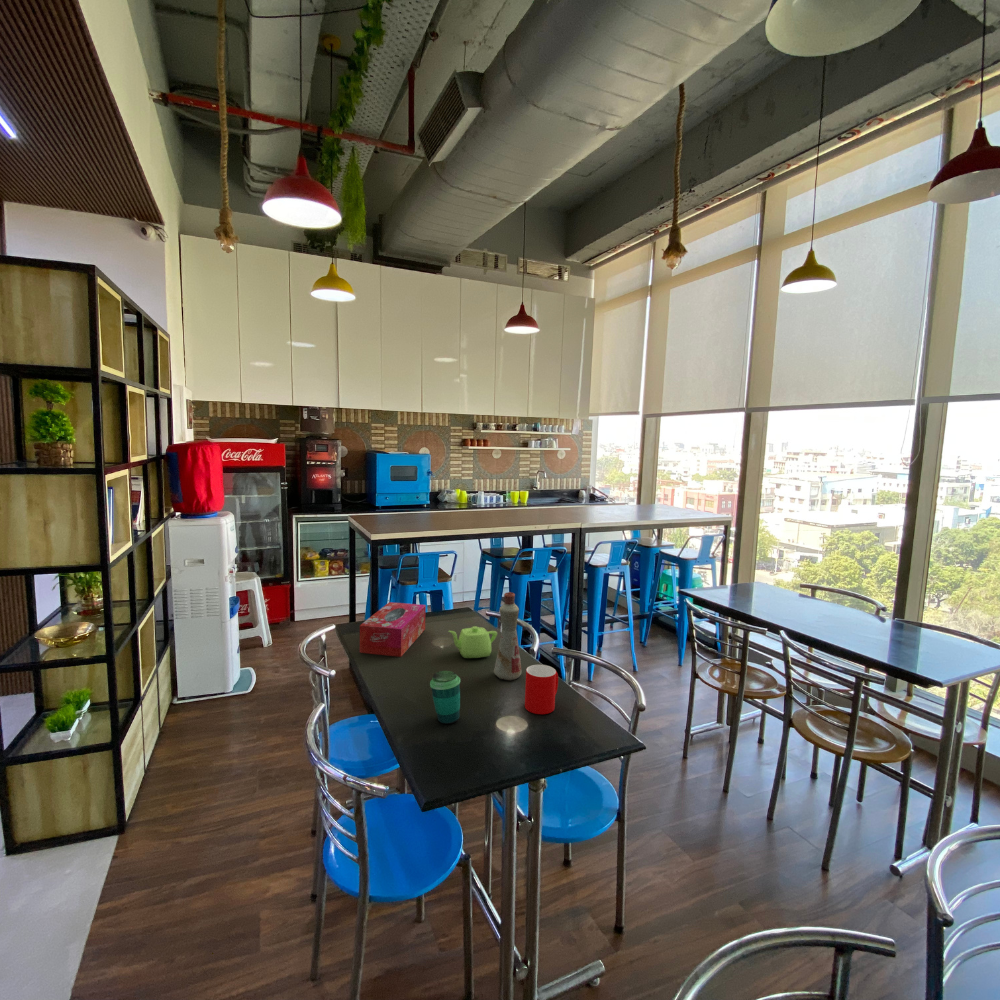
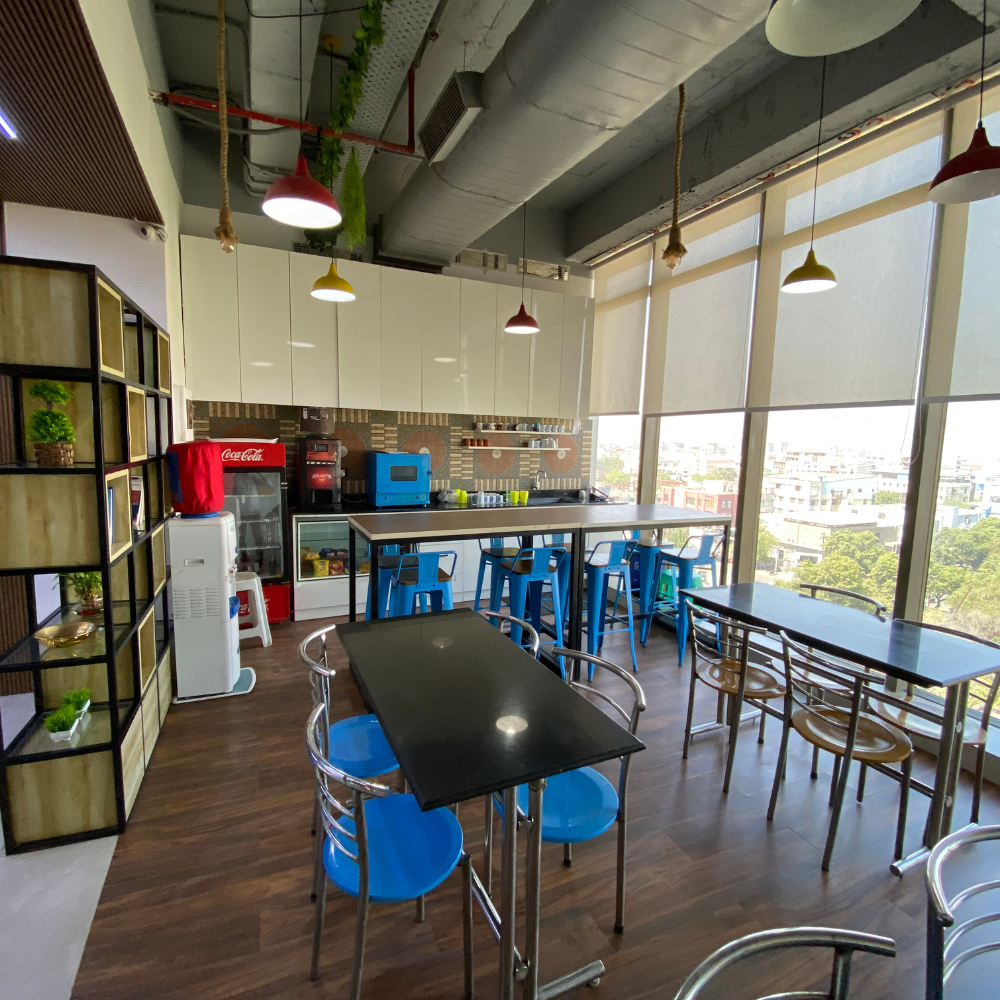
- bottle (508, 633)
- cup (544, 687)
- cup (445, 697)
- teapot (472, 640)
- tissue box (394, 627)
